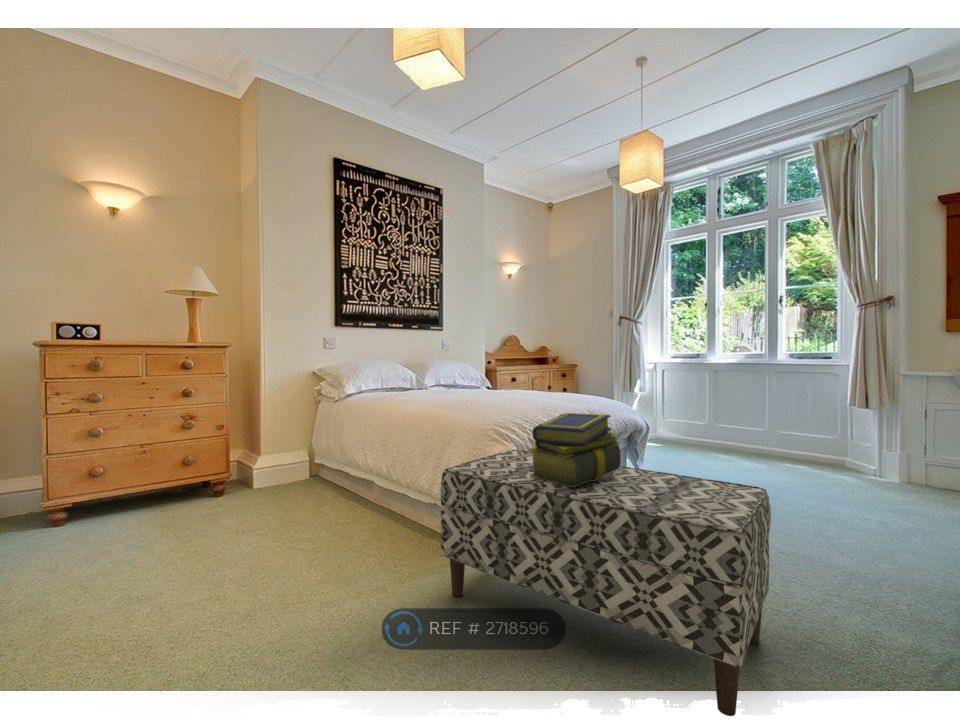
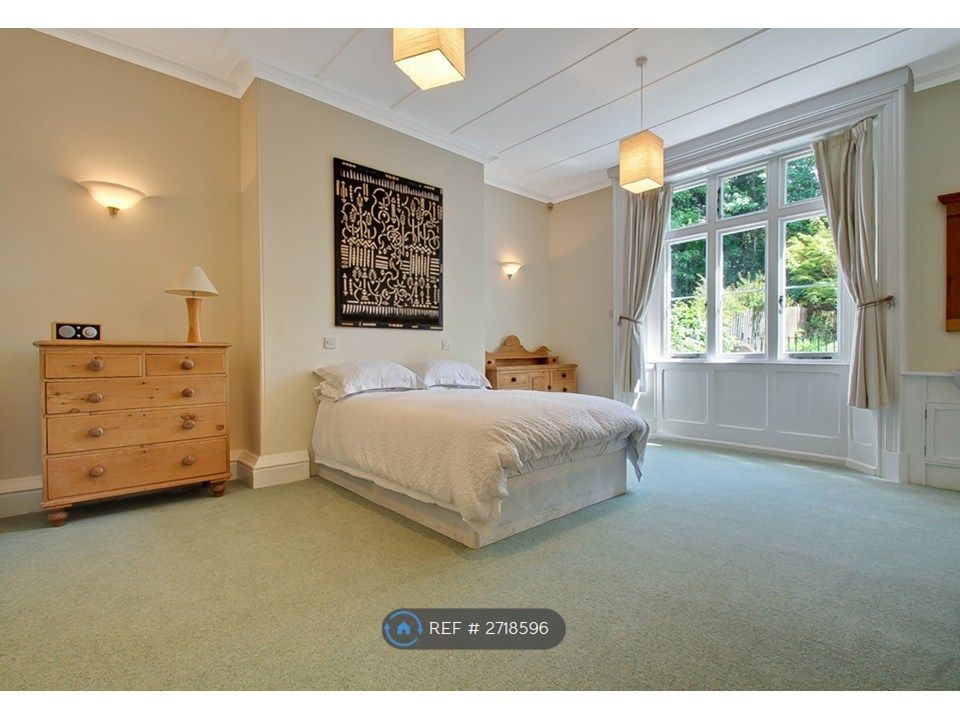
- stack of books (575, 446)
- bench (591, 546)
